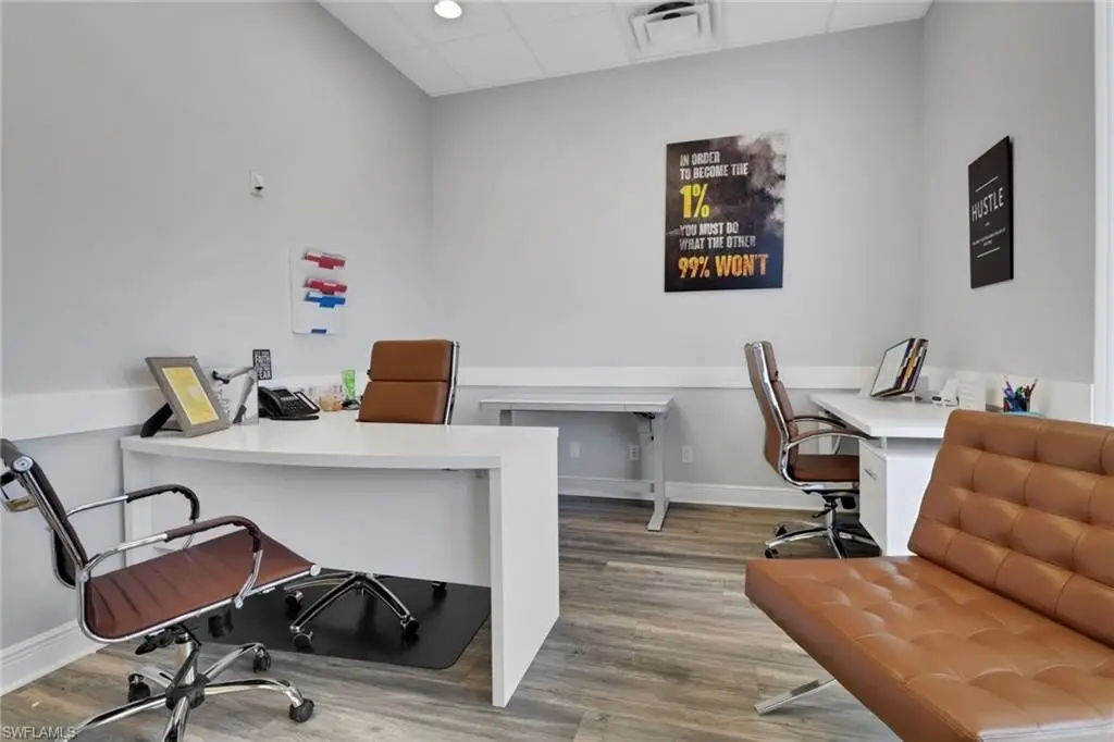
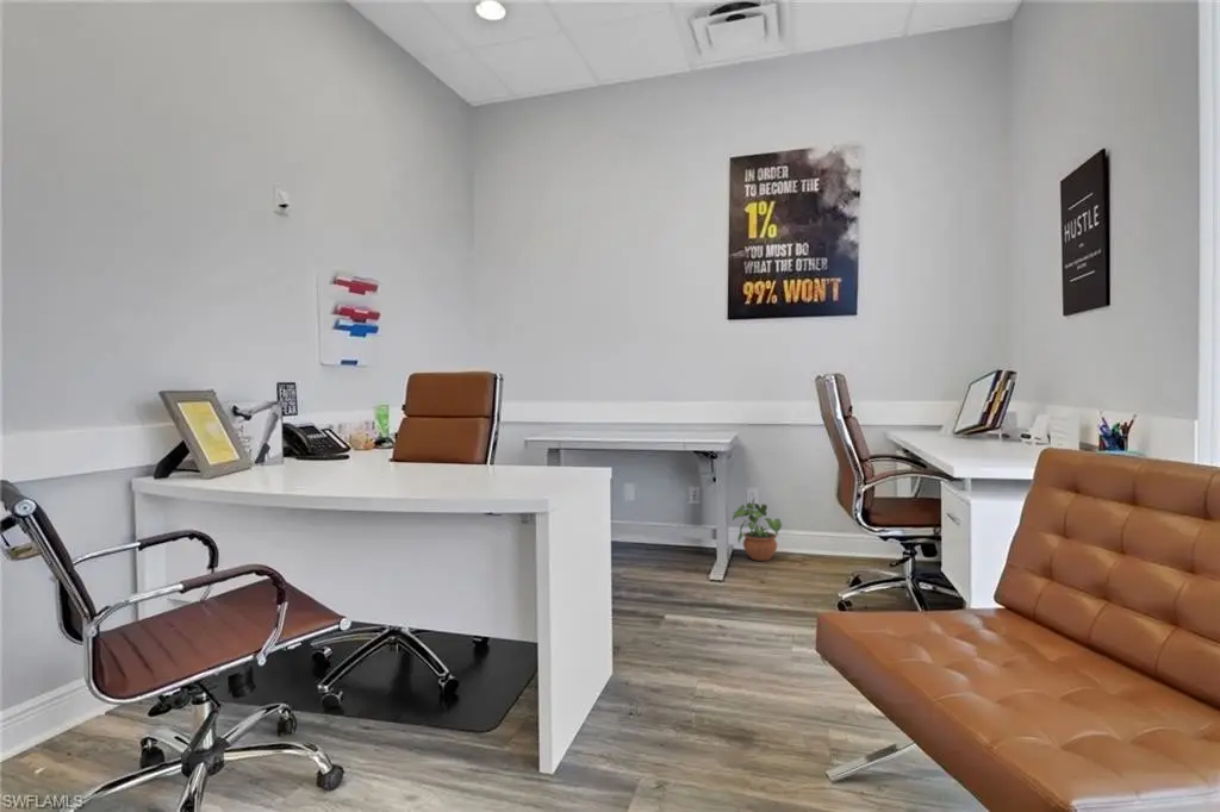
+ potted plant (757, 527)
